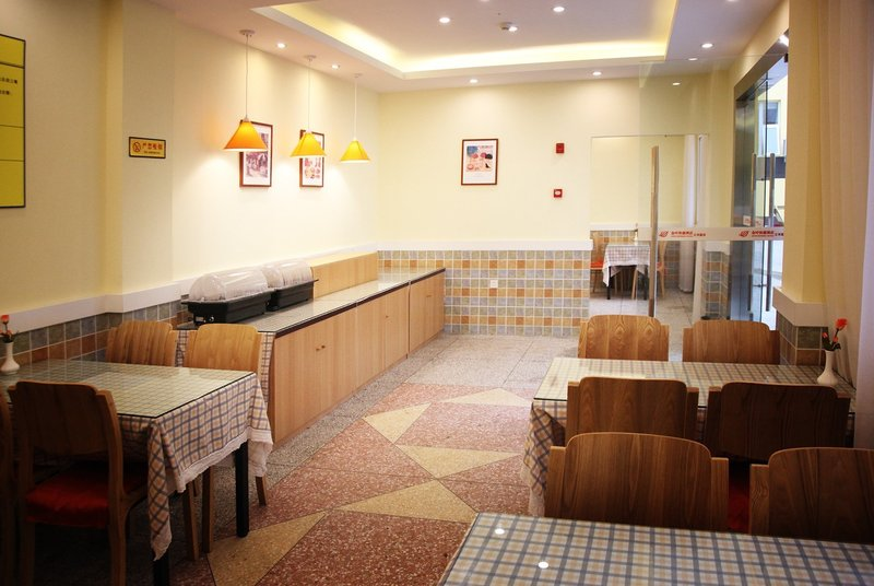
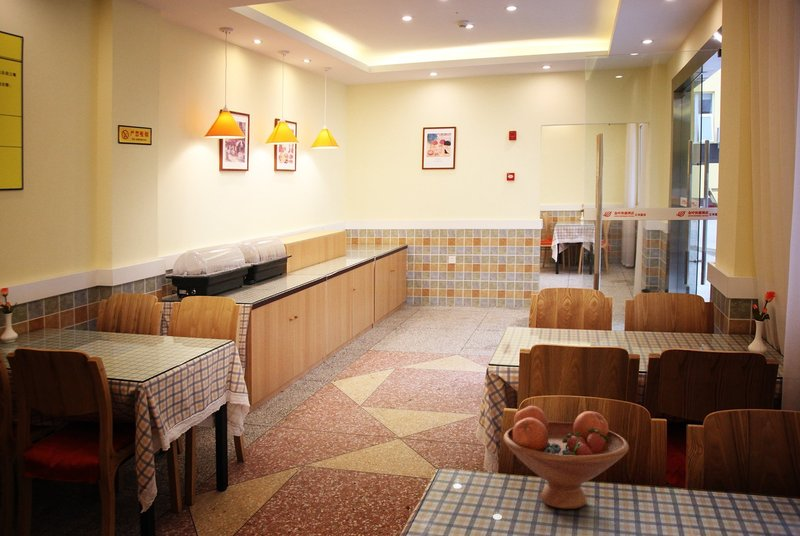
+ fruit bowl (564, 457)
